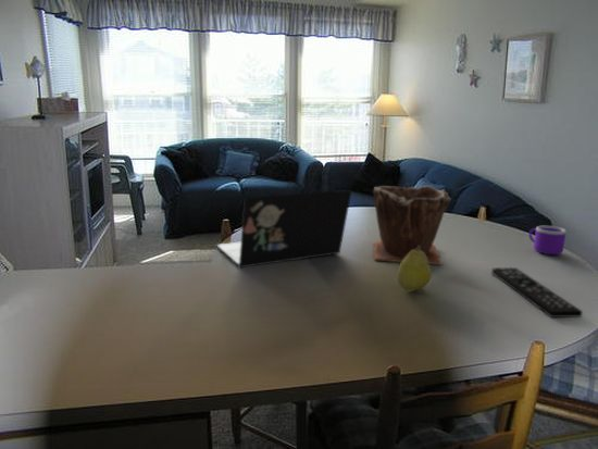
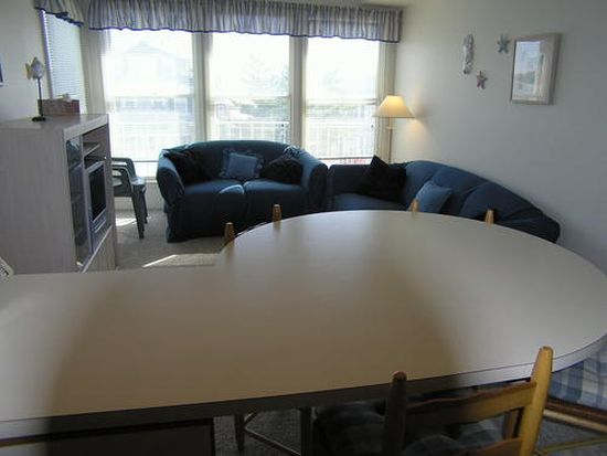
- fruit (414, 269)
- plant pot (408, 221)
- remote control (532, 288)
- mug (545, 239)
- laptop (281, 220)
